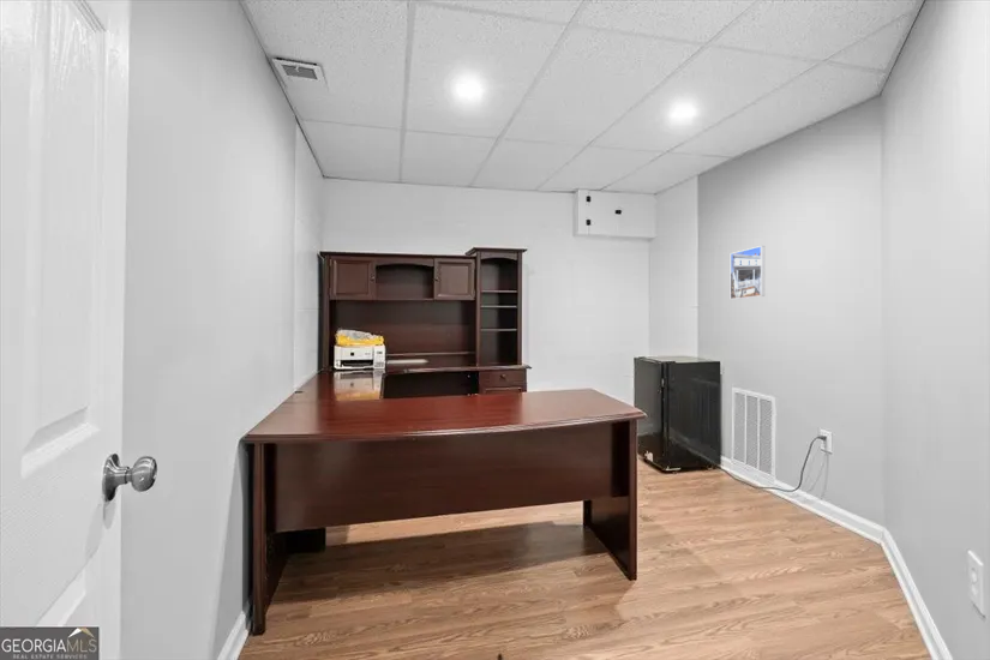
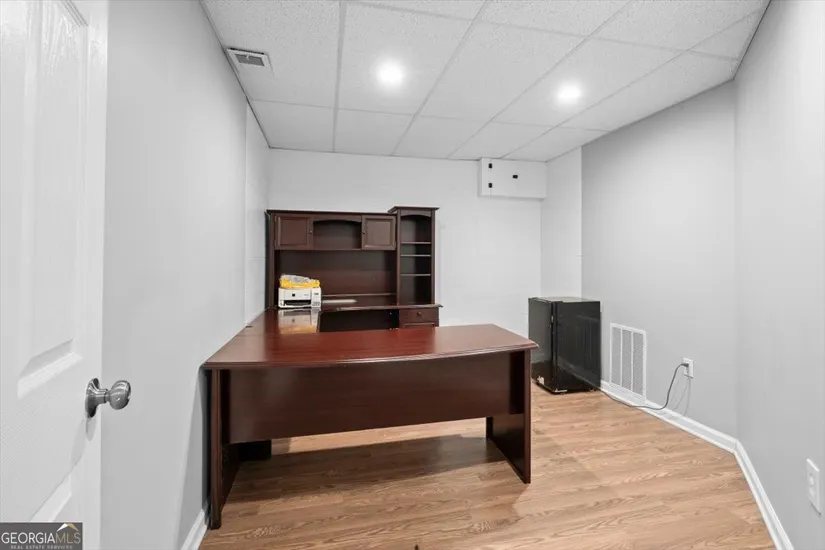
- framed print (746, 274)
